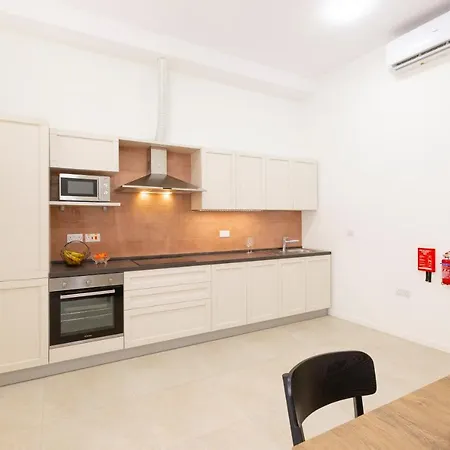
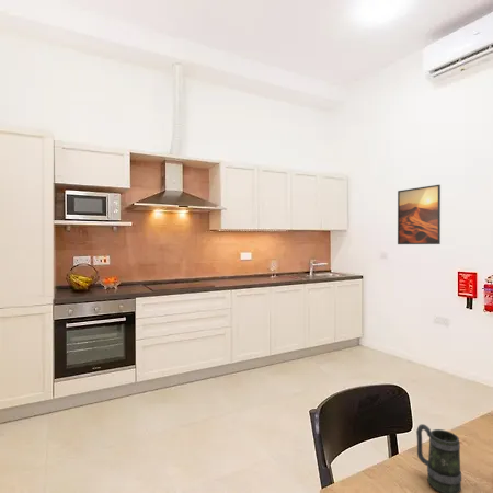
+ mug (437, 456)
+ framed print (417, 216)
